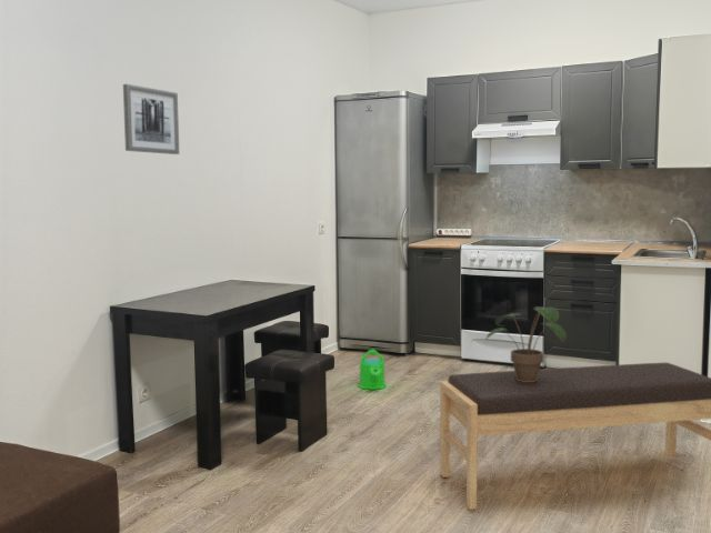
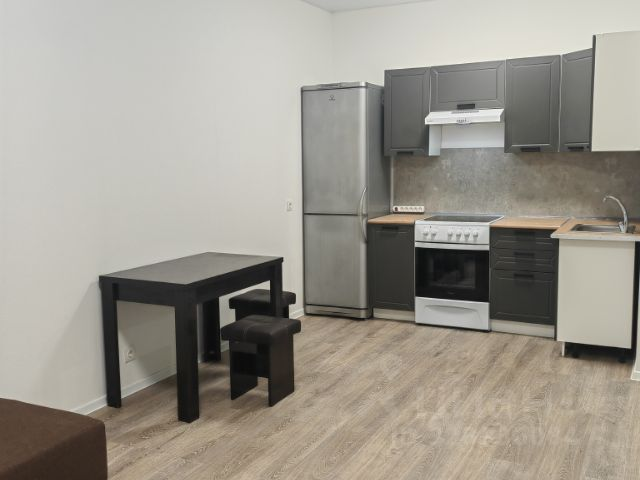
- wall art (152, 120)
- watering can (372, 368)
- bench (580, 428)
- potted plant (529, 341)
